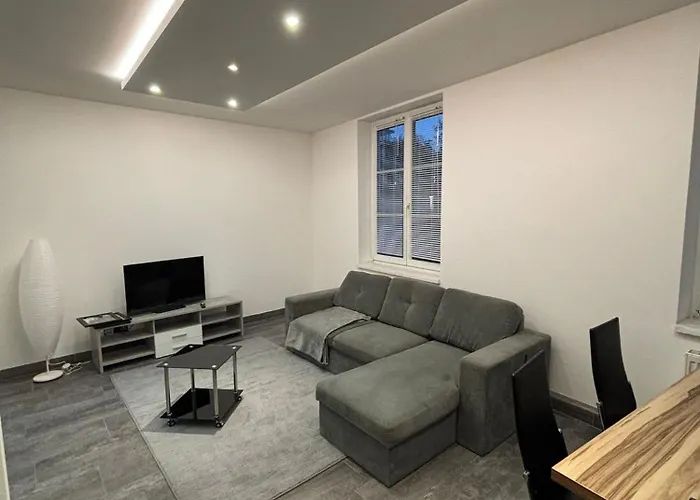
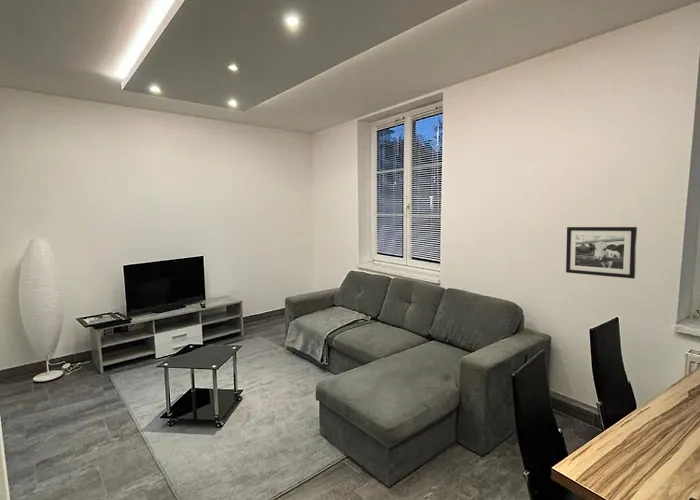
+ picture frame (599, 251)
